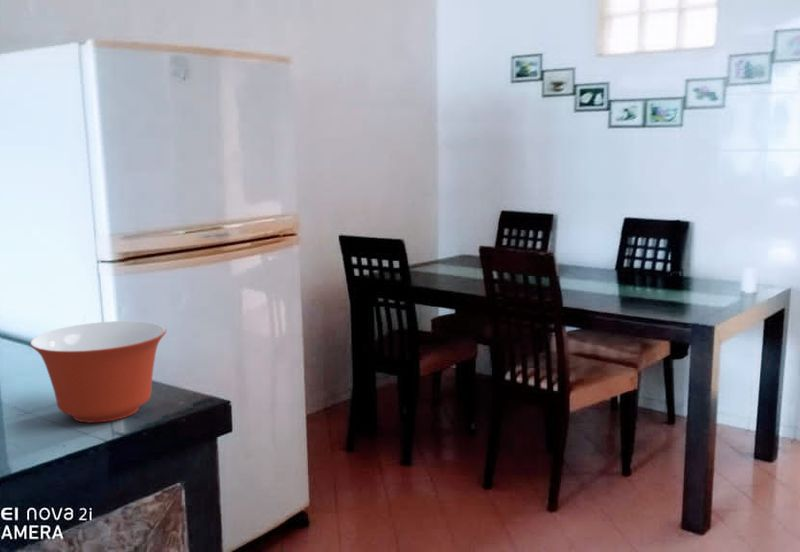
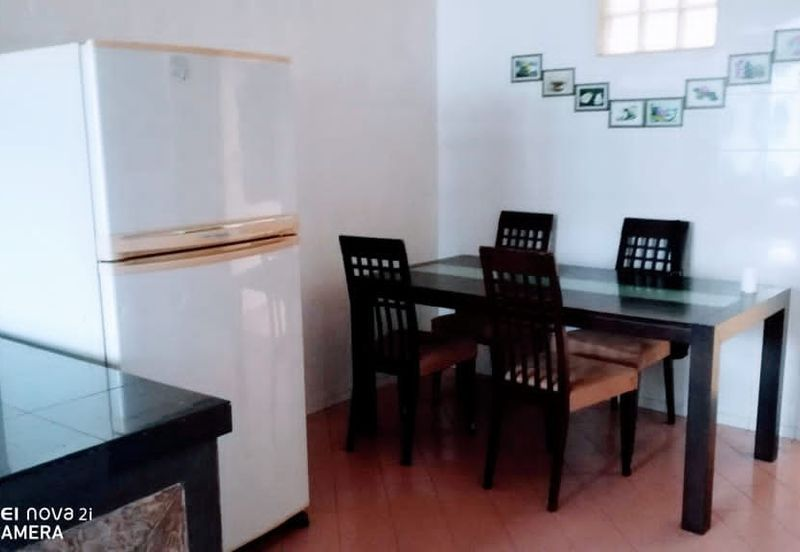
- mixing bowl (103, 373)
